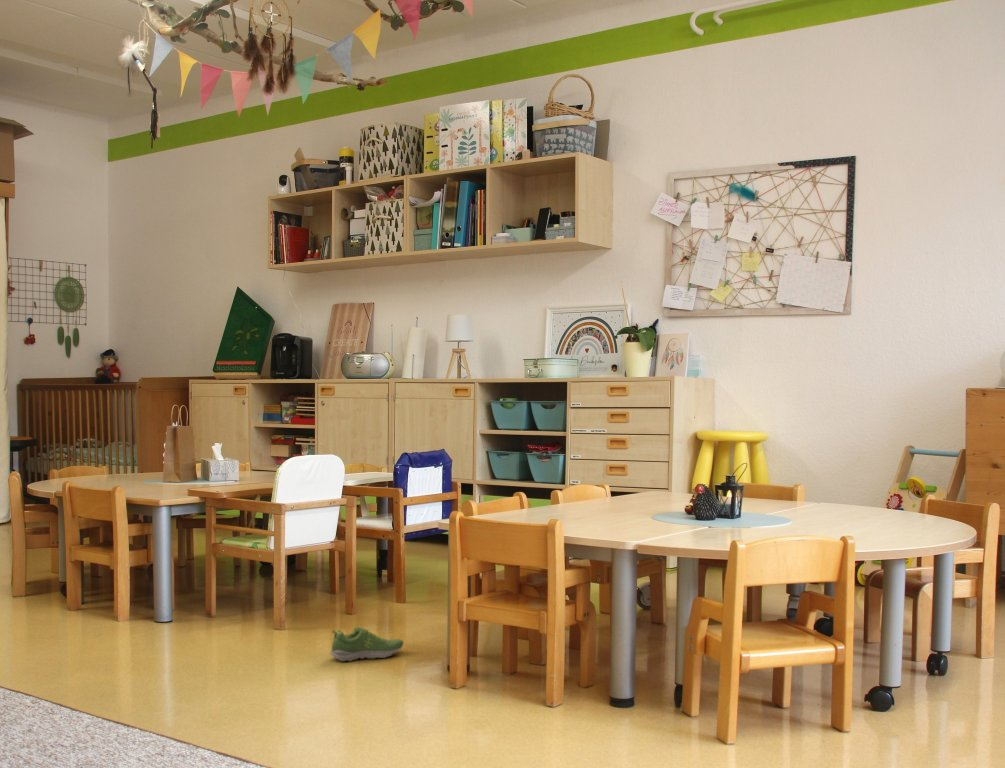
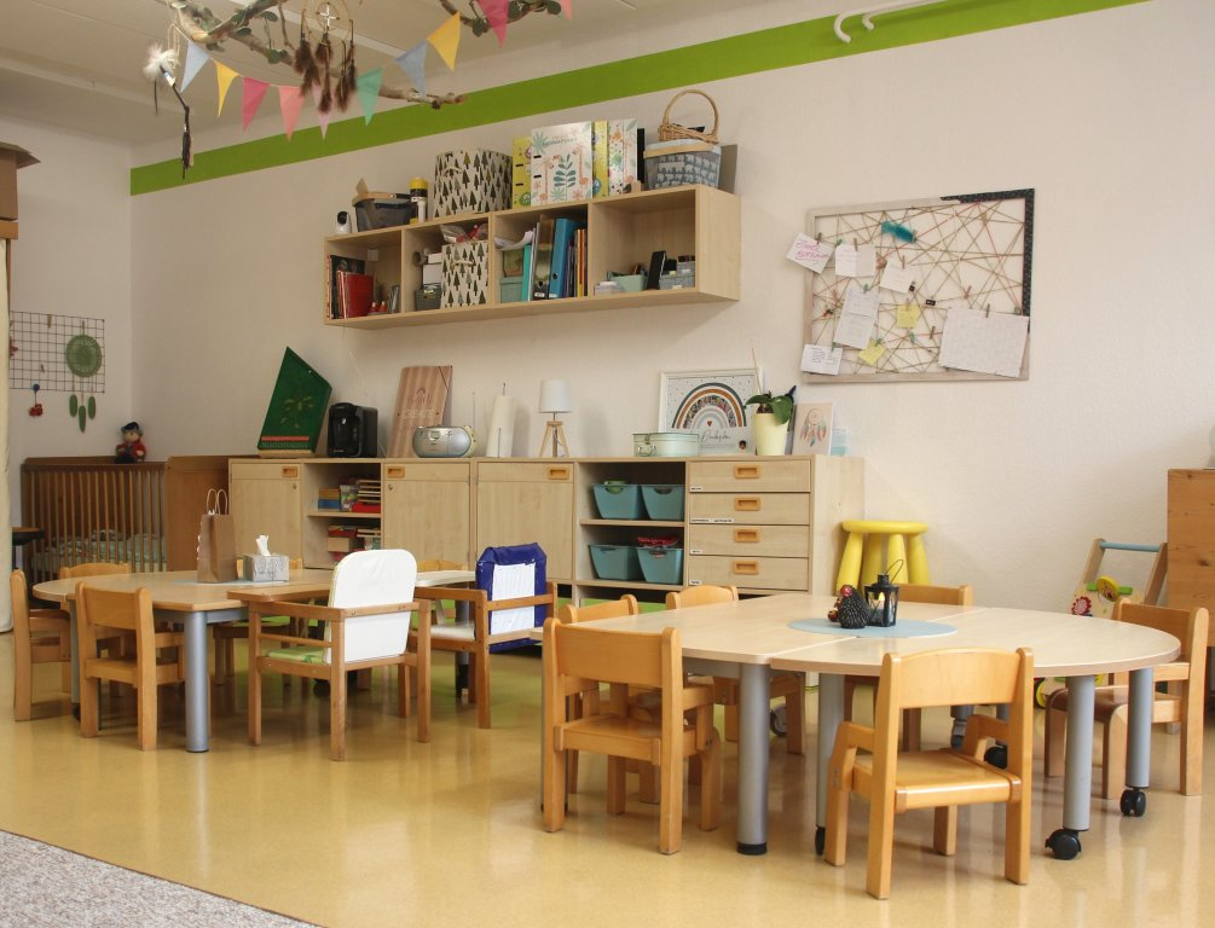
- shoe (367, 641)
